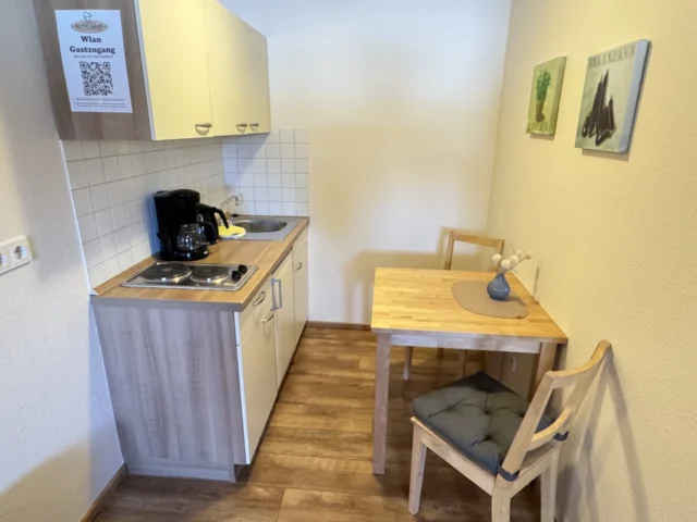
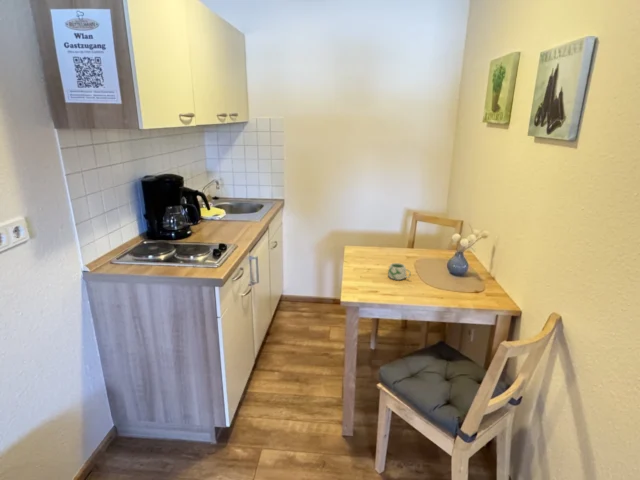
+ mug (399, 271)
